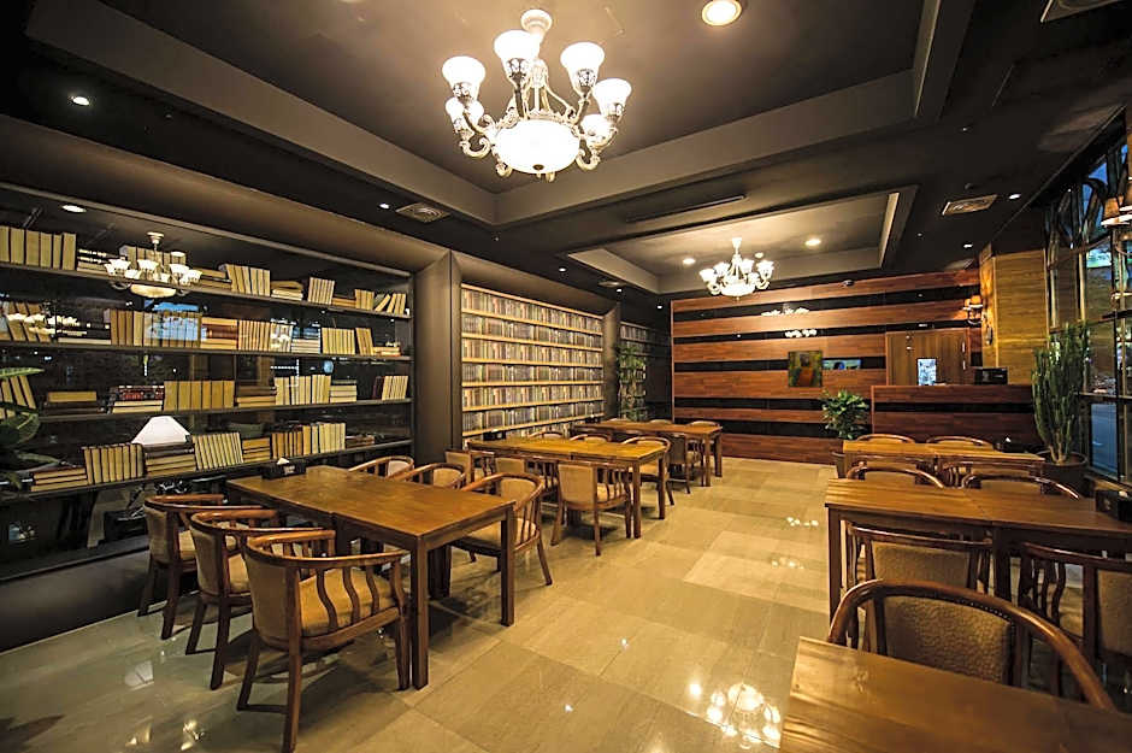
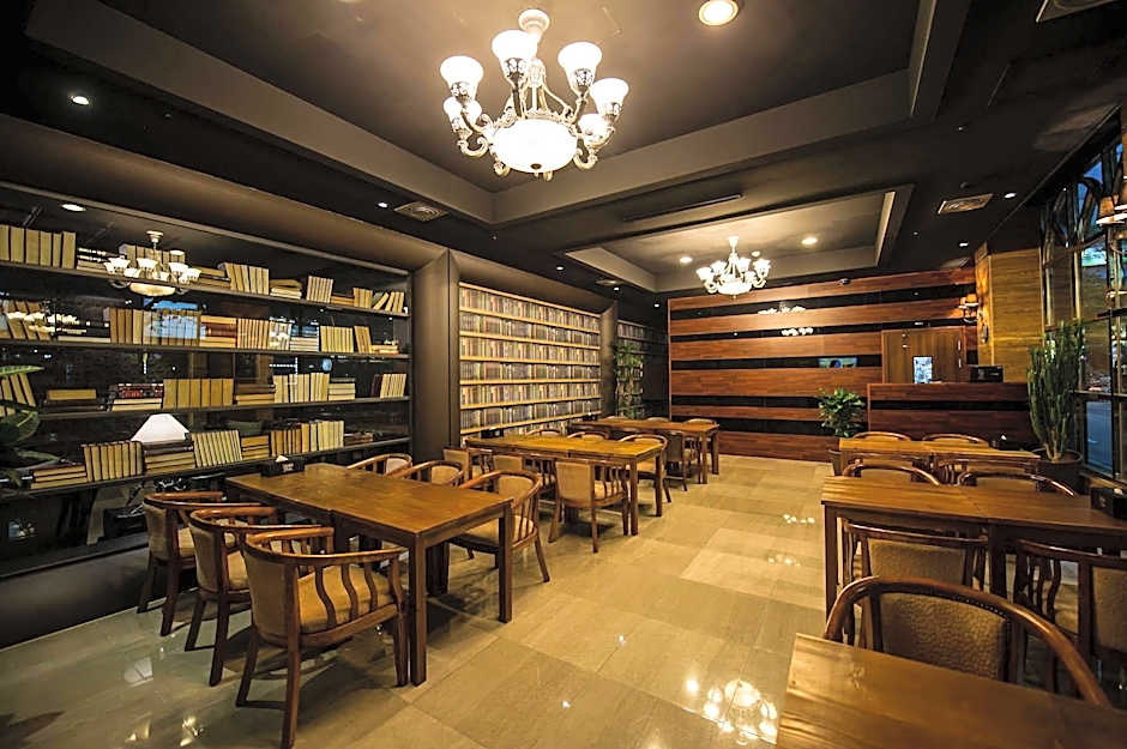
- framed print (804, 369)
